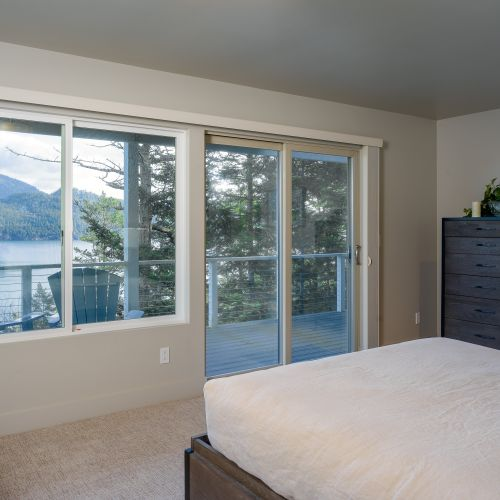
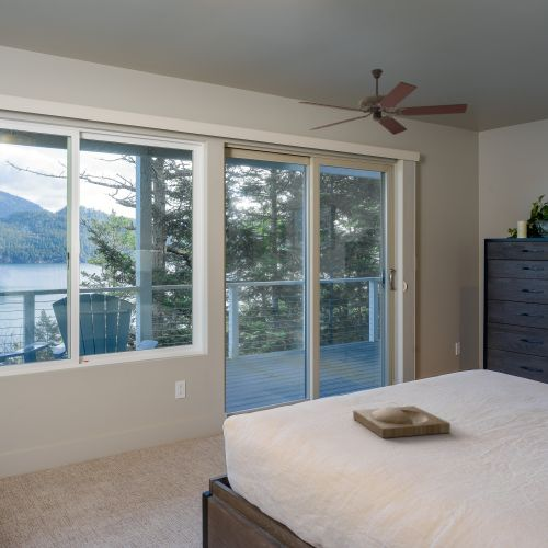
+ tray (399, 416)
+ ceiling fan (383, 95)
